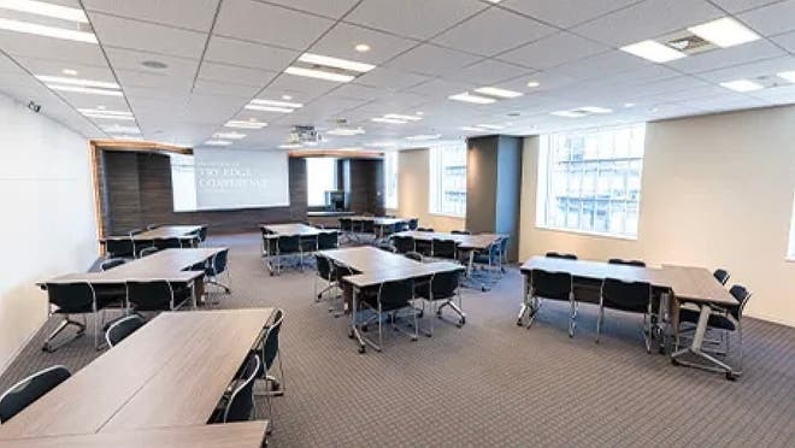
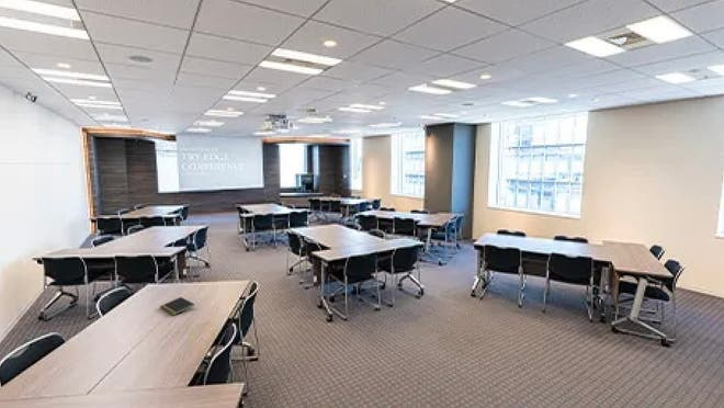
+ notepad (177, 305)
